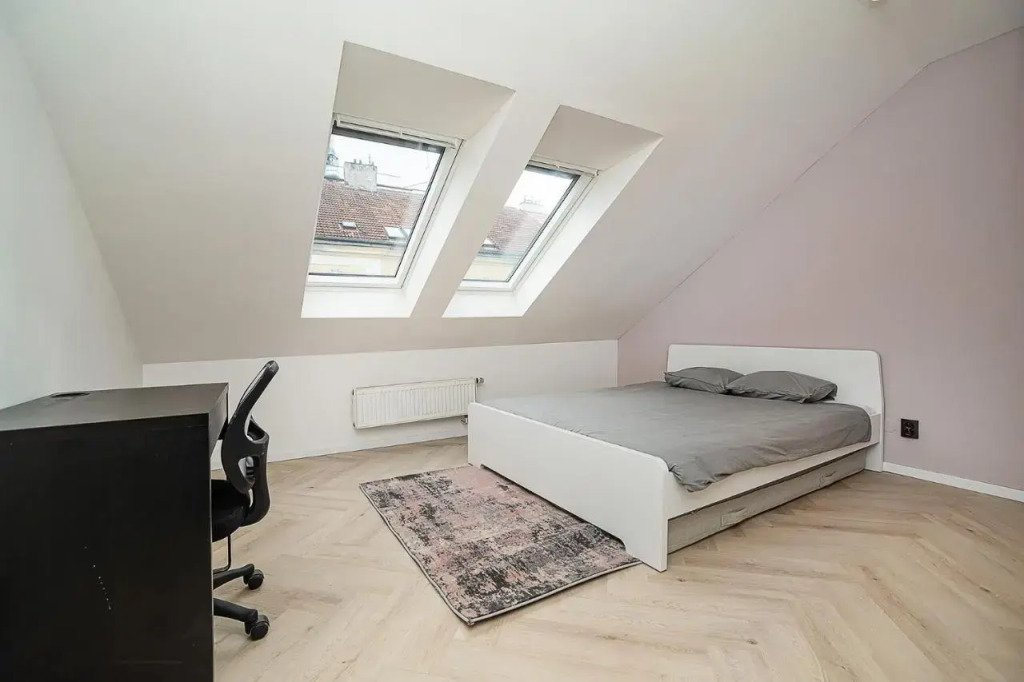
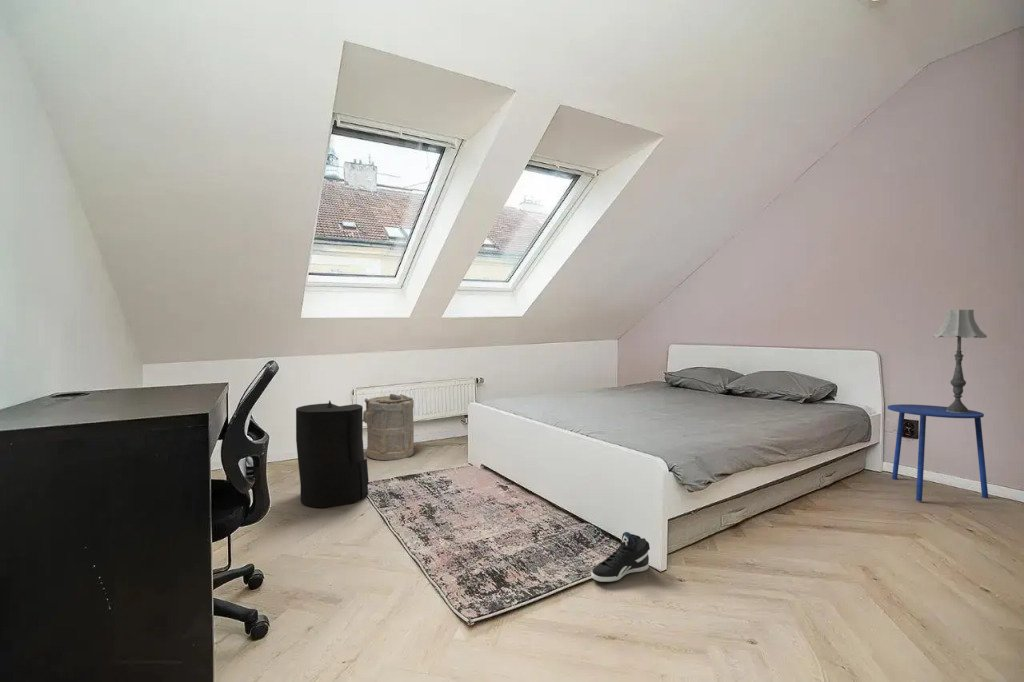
+ laundry hamper (388, 424)
+ sneaker (619, 553)
+ side table (924, 450)
+ trash can (331, 448)
+ table lamp (959, 360)
